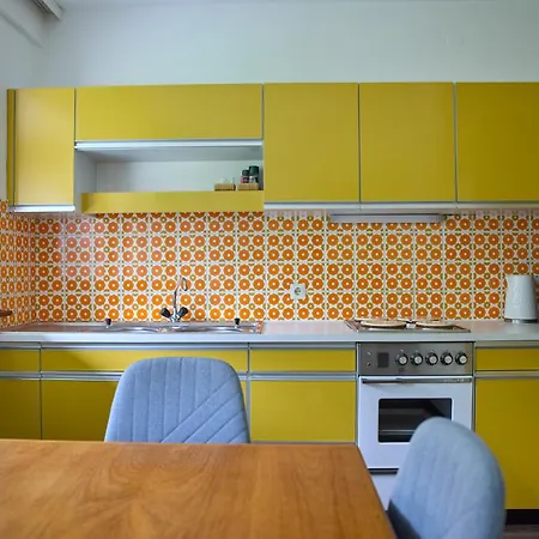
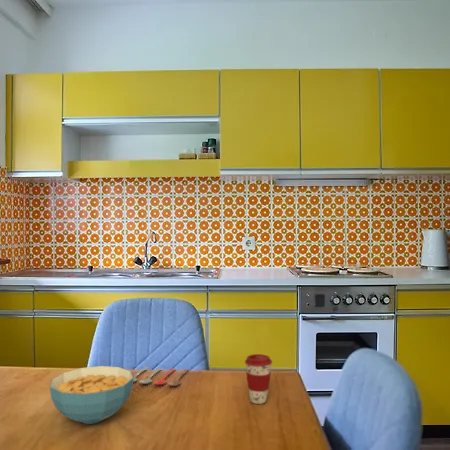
+ cooking utensil (156, 372)
+ coffee cup (258, 378)
+ cereal bowl (92, 398)
